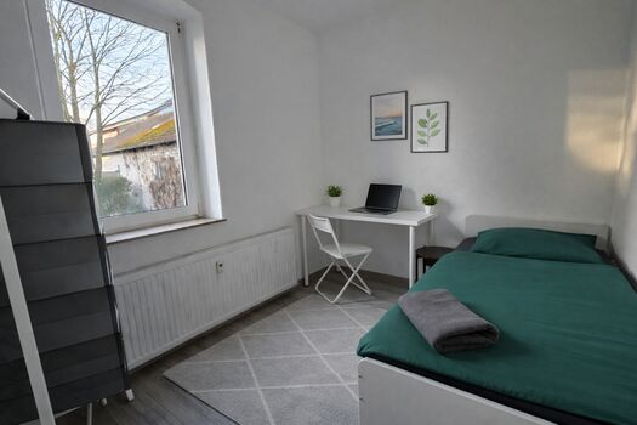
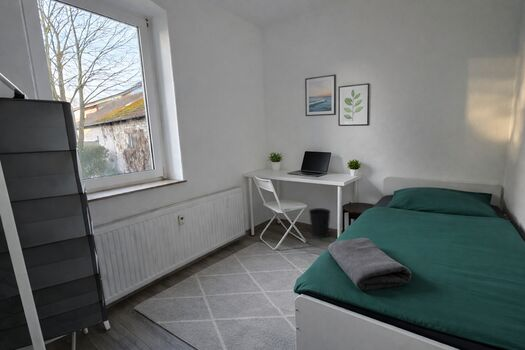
+ wastebasket (319, 223)
